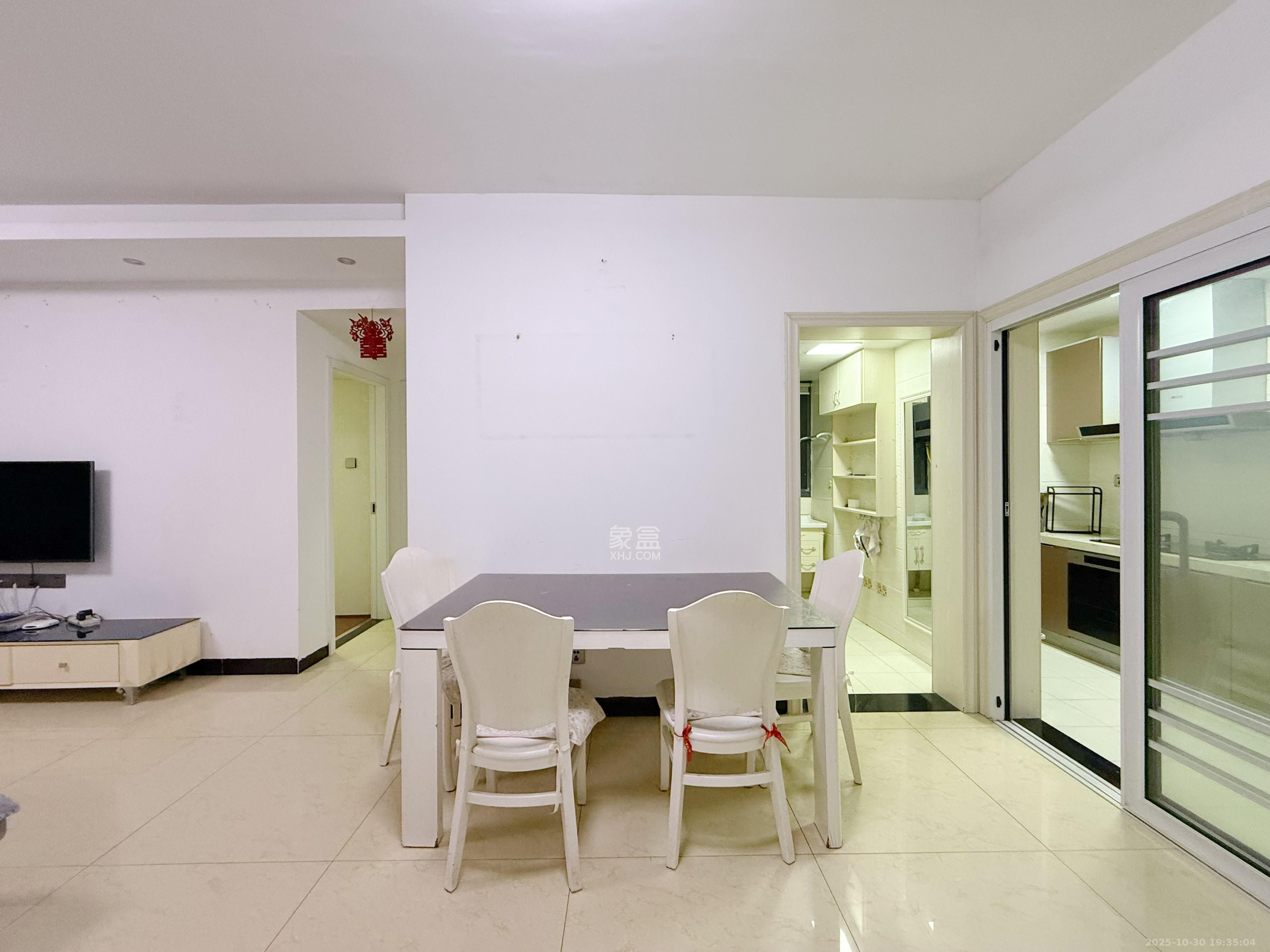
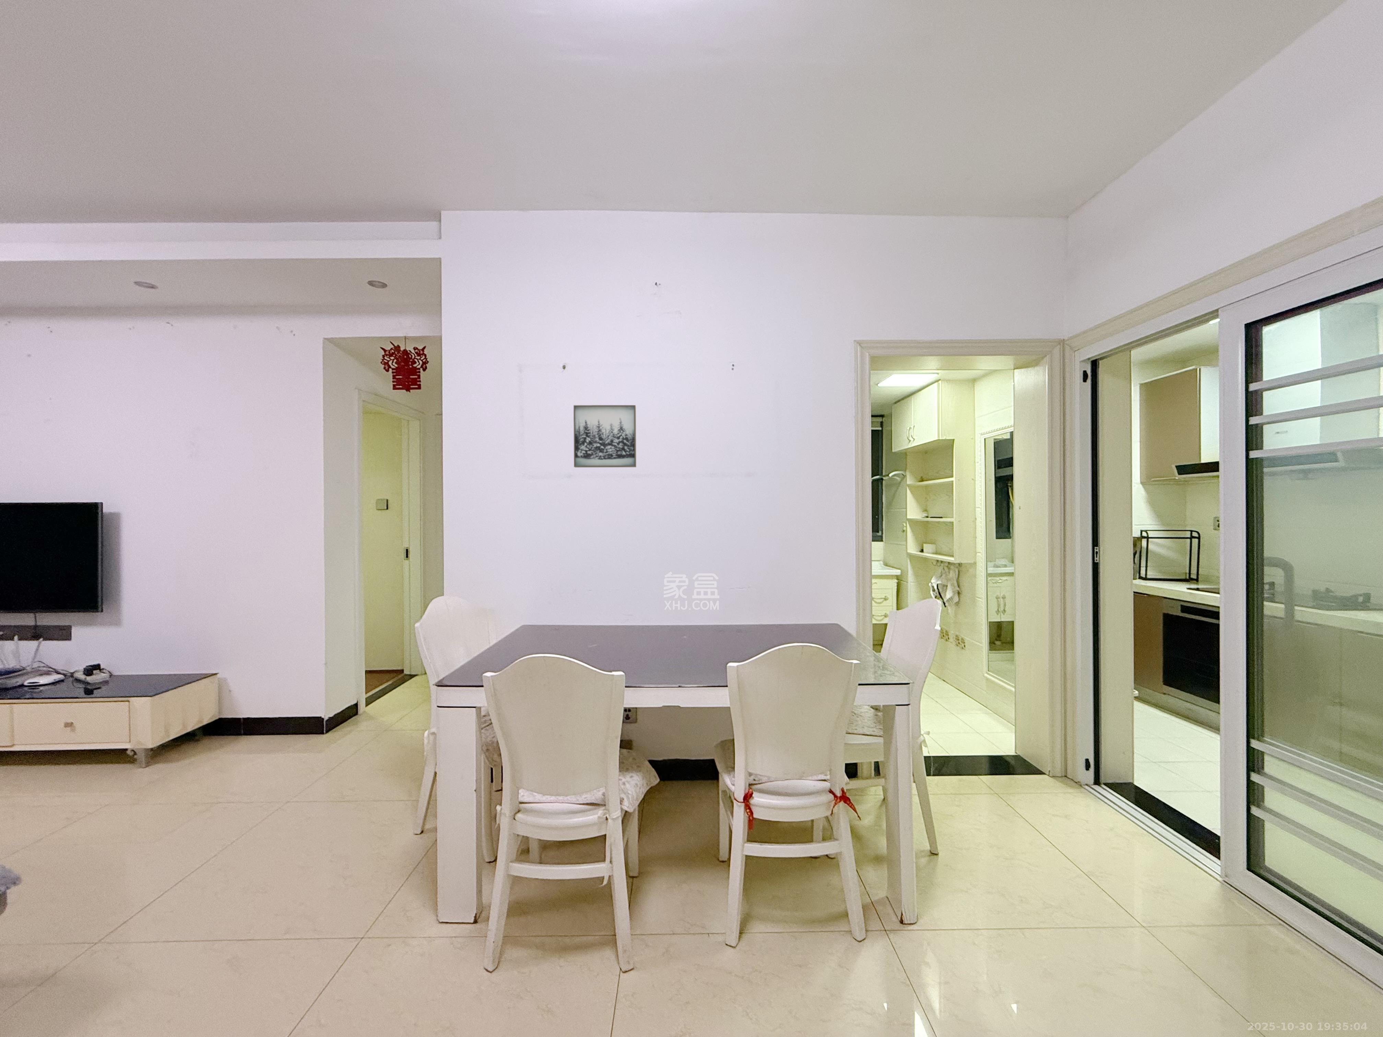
+ wall art (605, 436)
